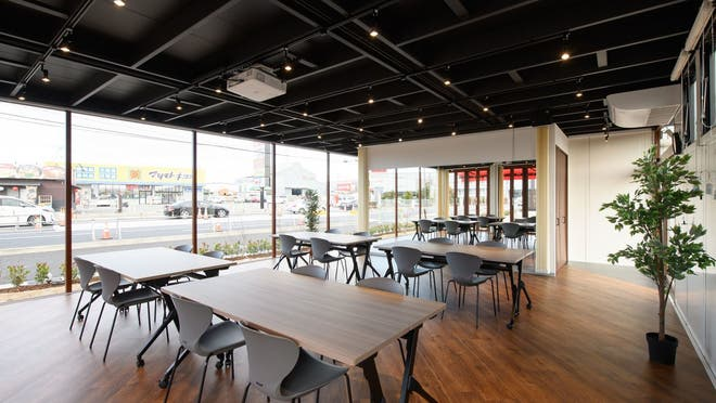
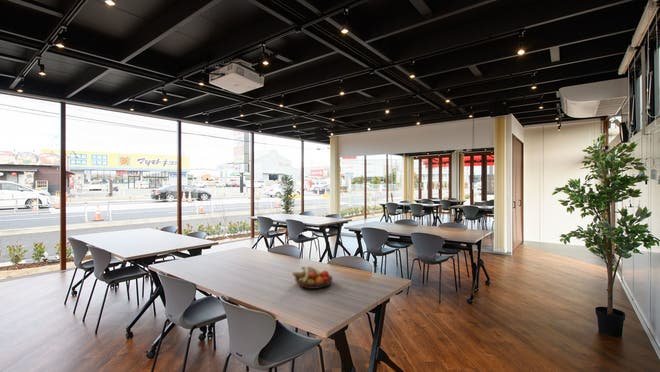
+ fruit bowl (313, 275)
